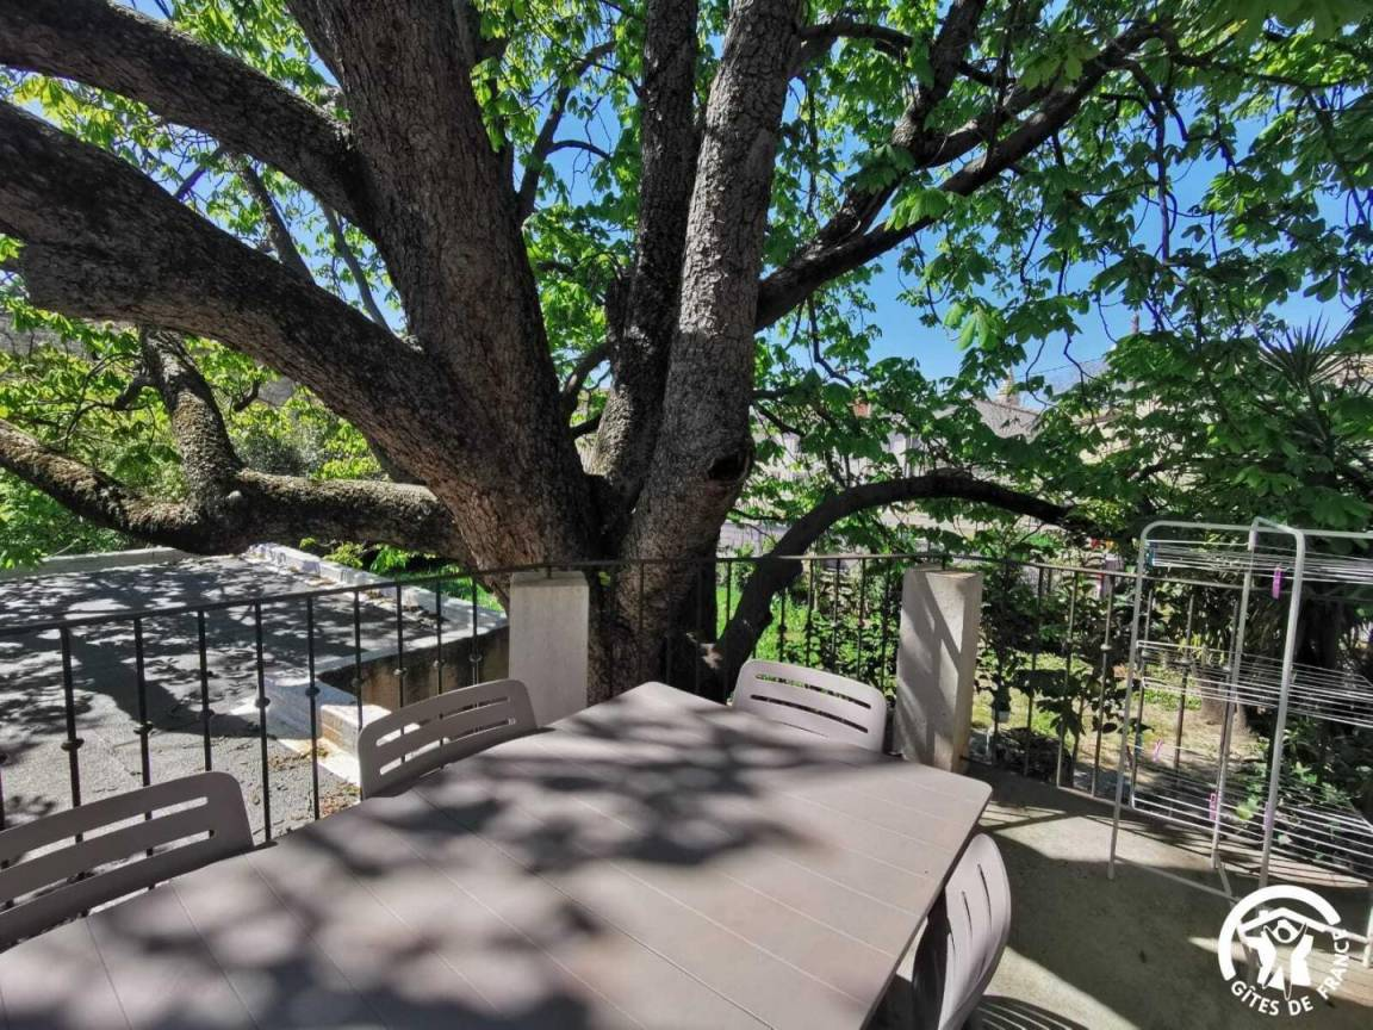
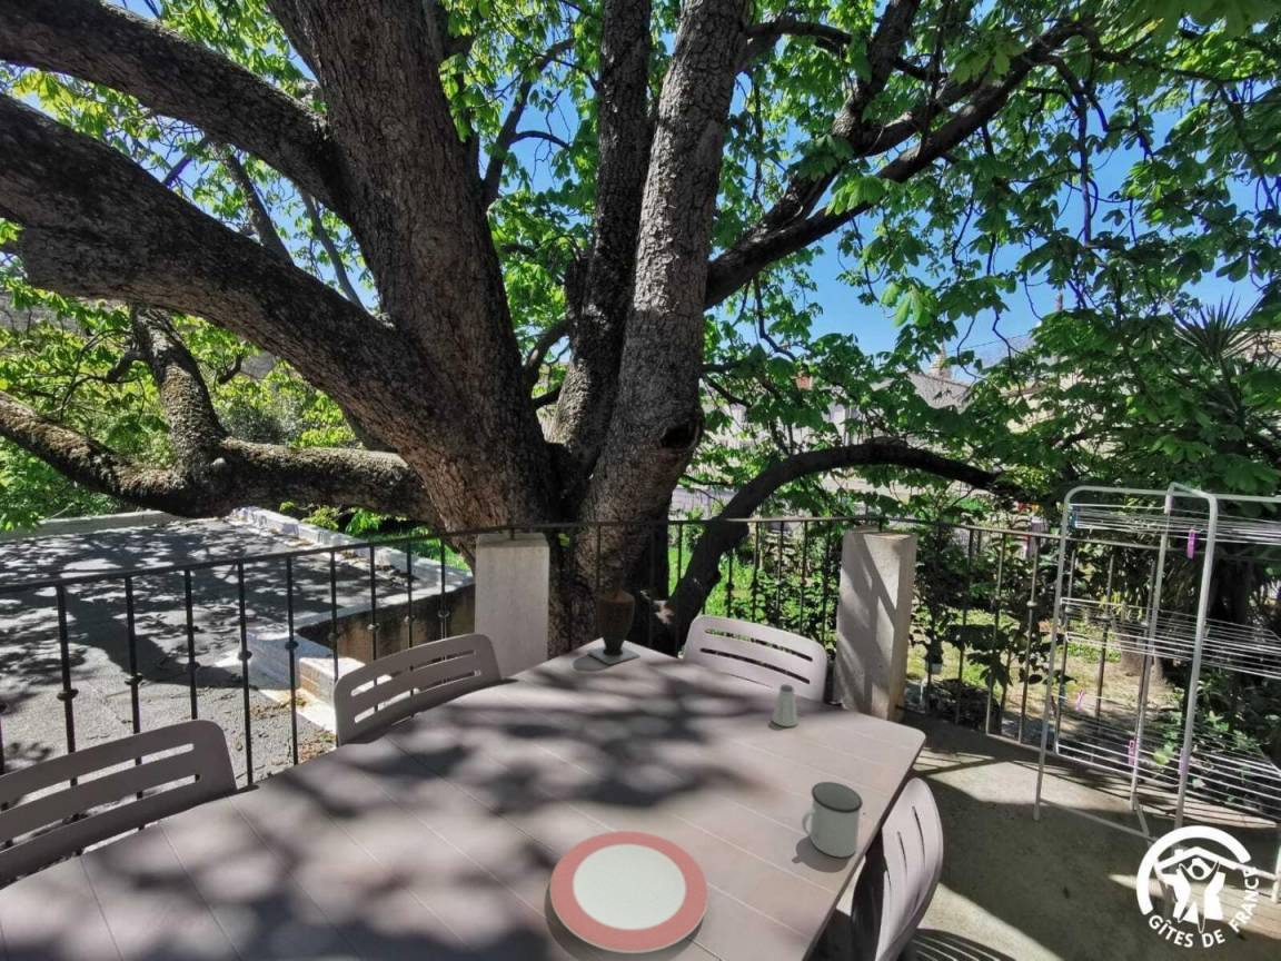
+ plate (628, 888)
+ vase (615, 614)
+ mug (828, 820)
+ saltshaker (785, 703)
